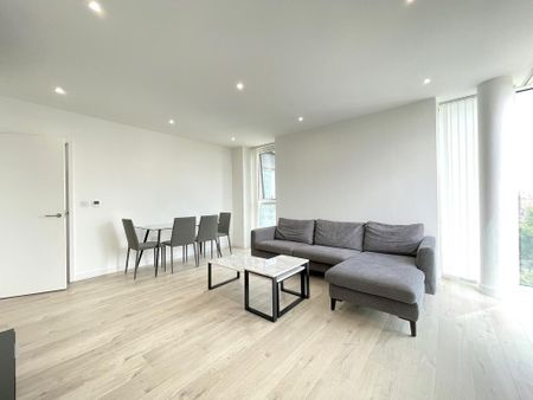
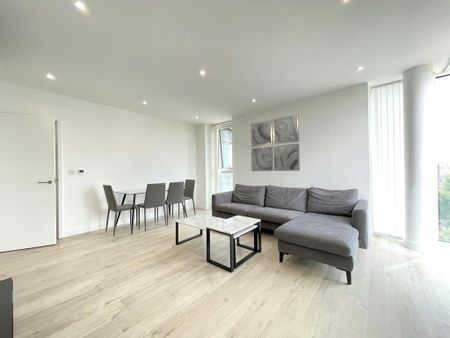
+ wall art (272, 144)
